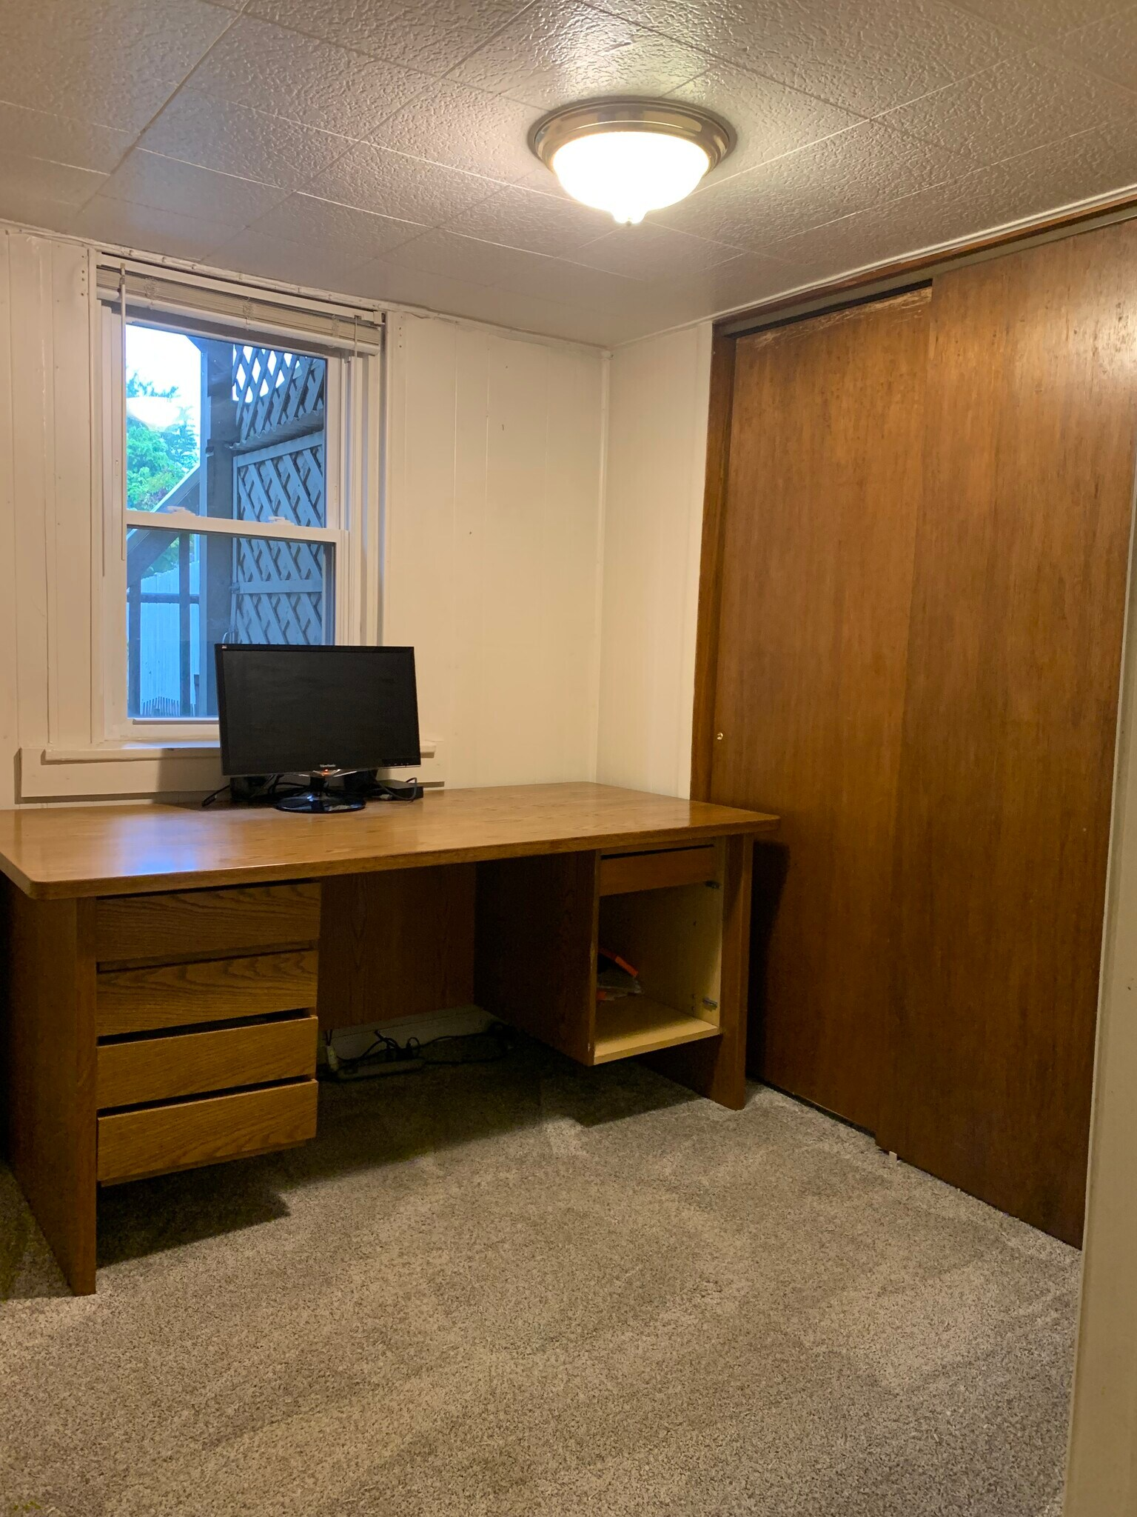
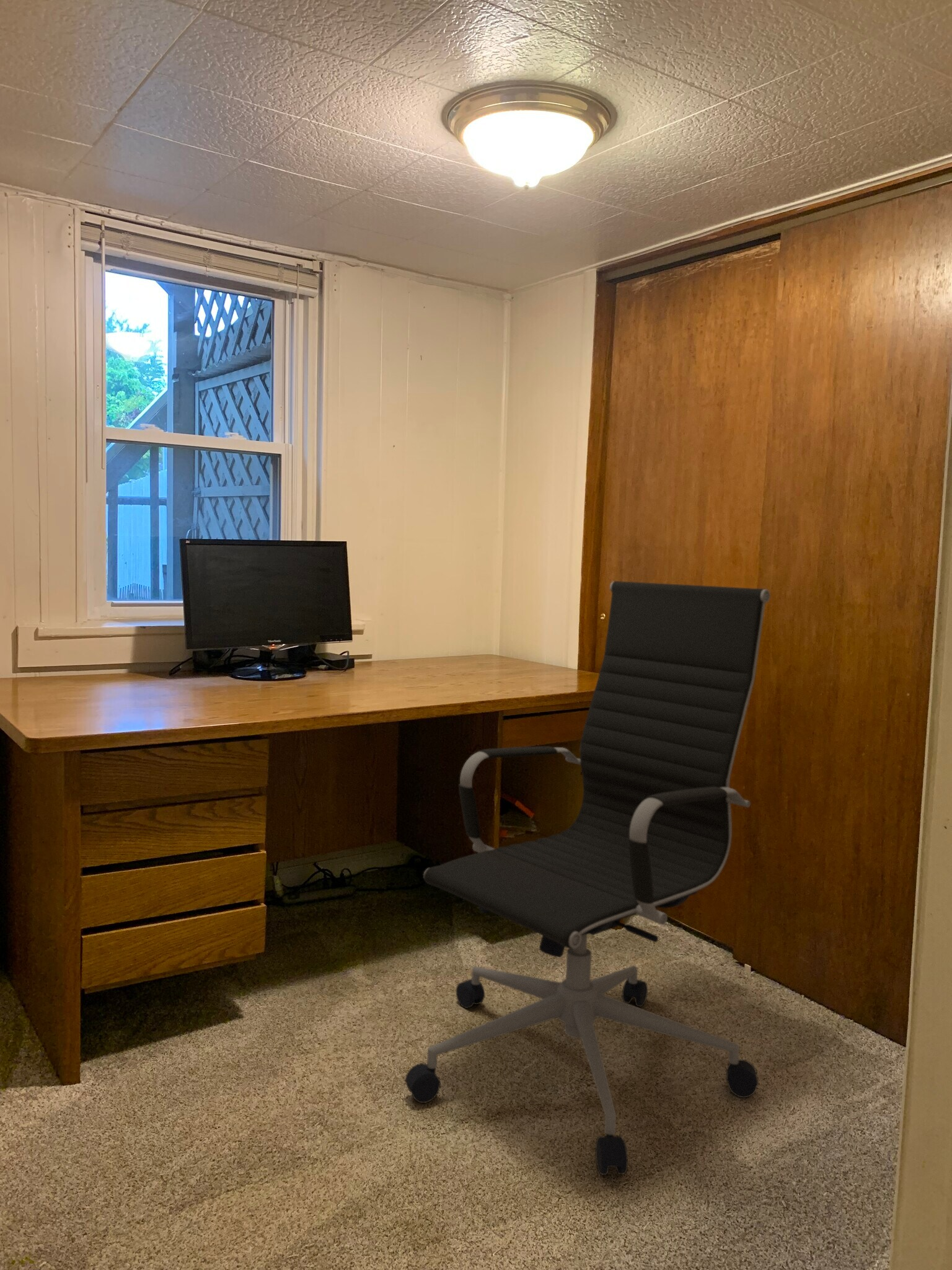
+ office chair (574, 827)
